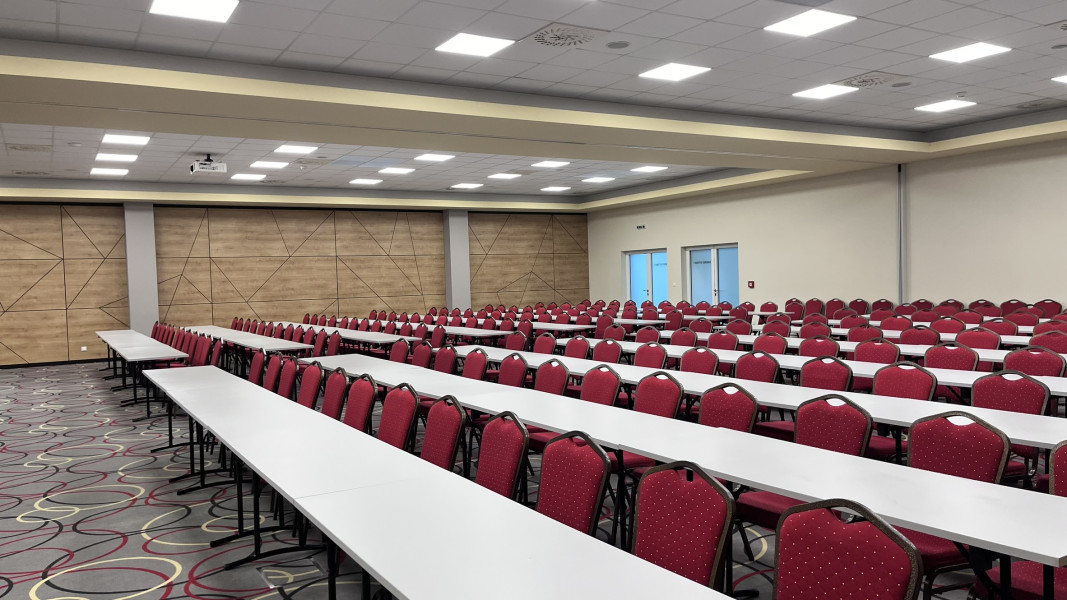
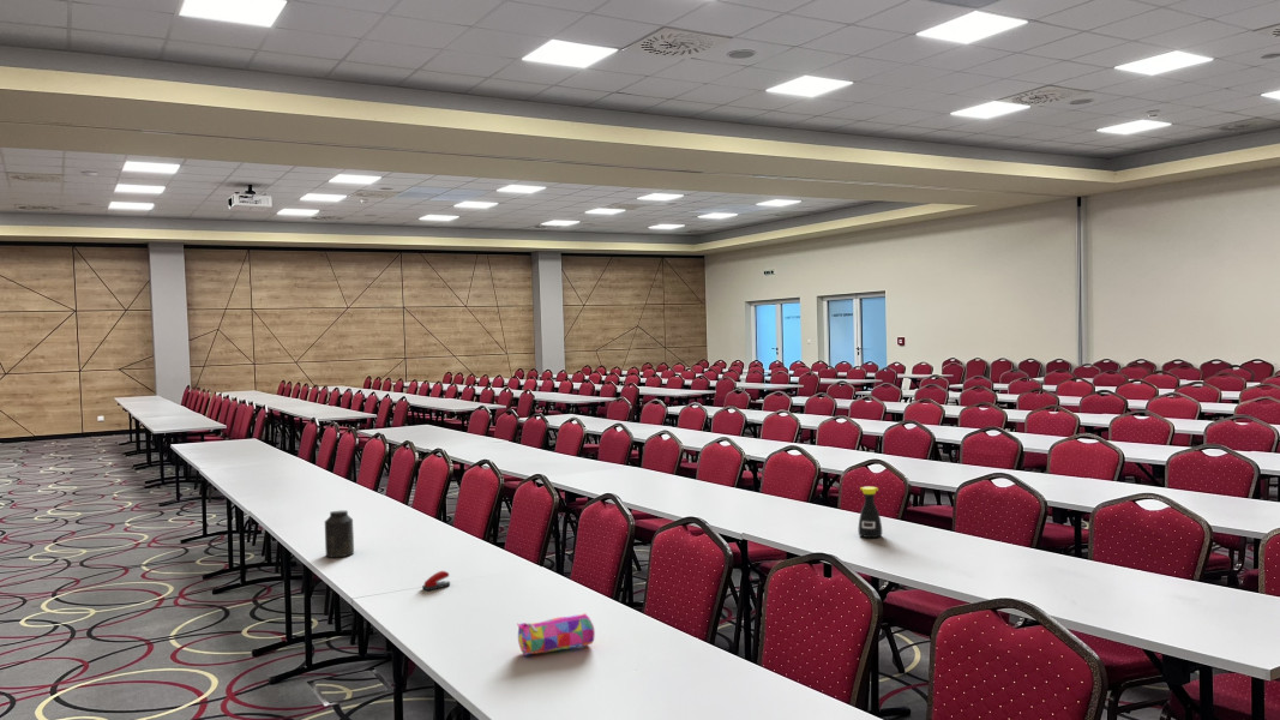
+ canister (338, 533)
+ bottle (870, 511)
+ stapler (437, 580)
+ pencil case (555, 634)
